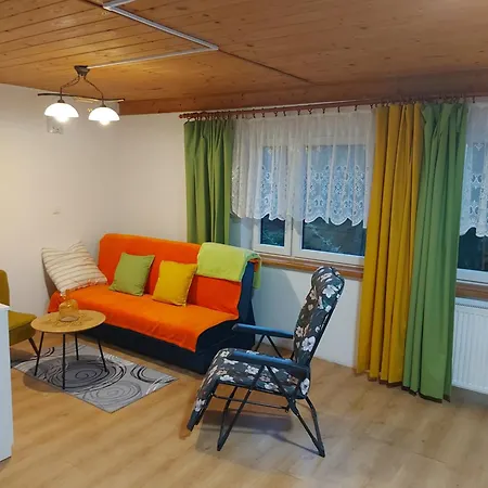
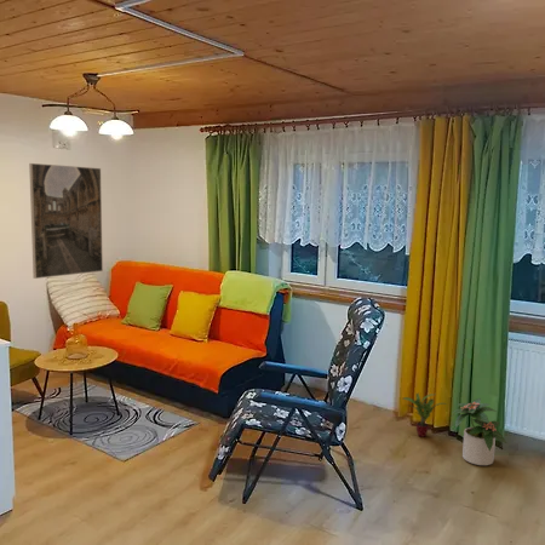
+ potted plant (475, 430)
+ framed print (68, 220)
+ potted plant (421, 417)
